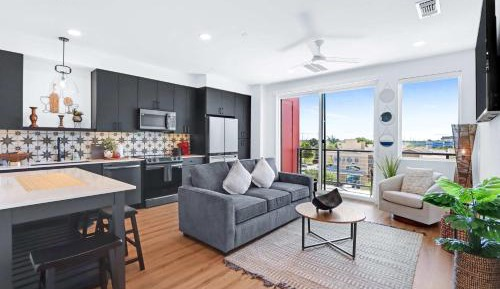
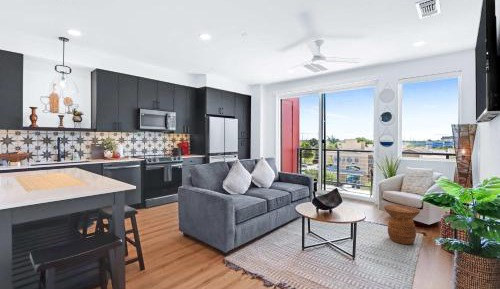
+ side table (401, 224)
